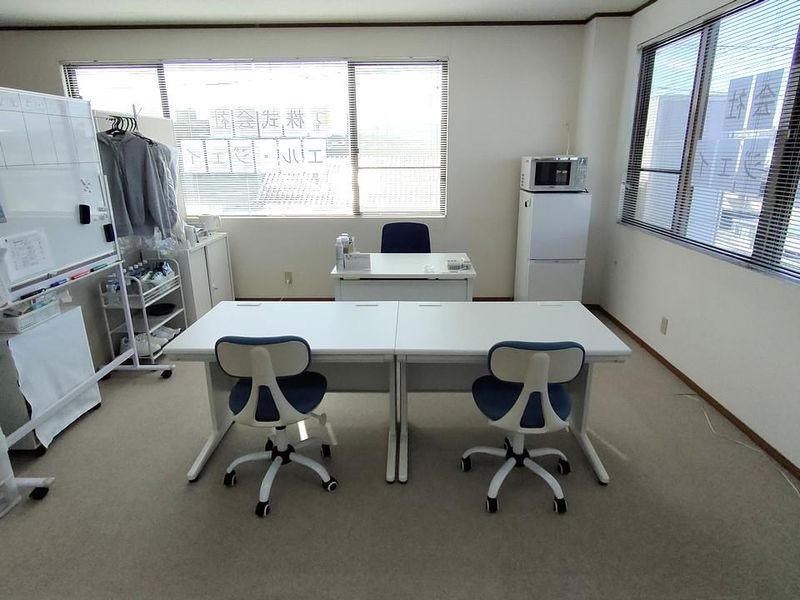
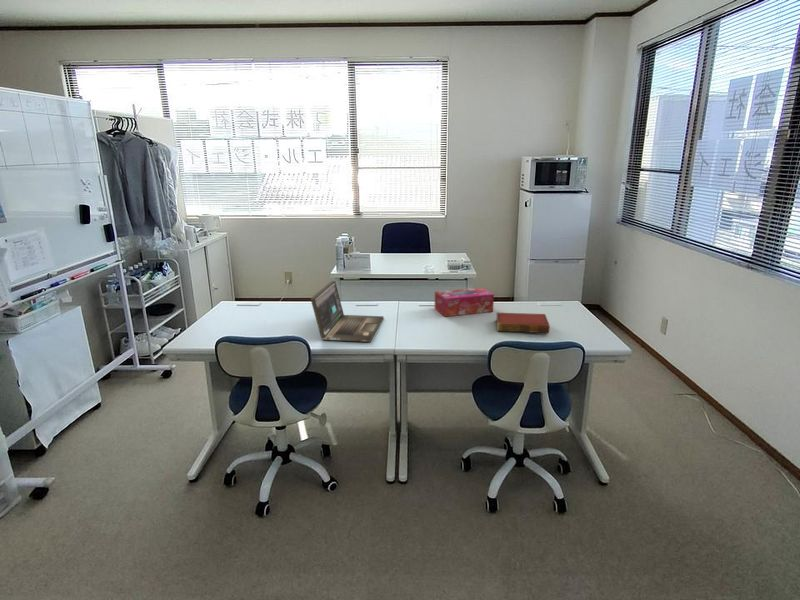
+ tissue box (463, 301)
+ laptop (349, 315)
+ book (521, 322)
